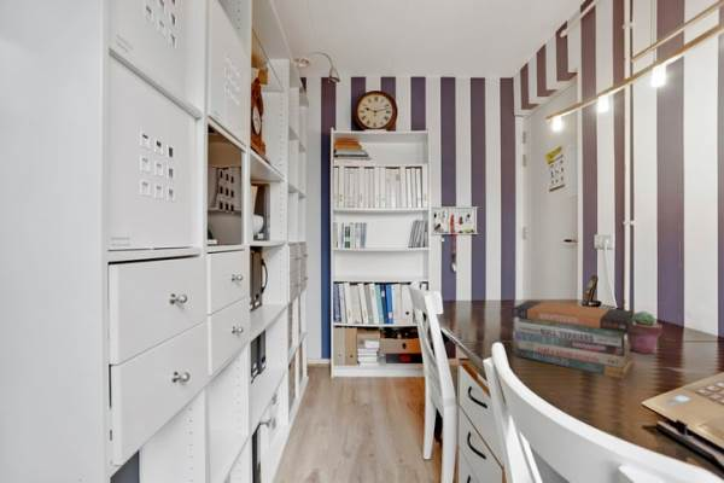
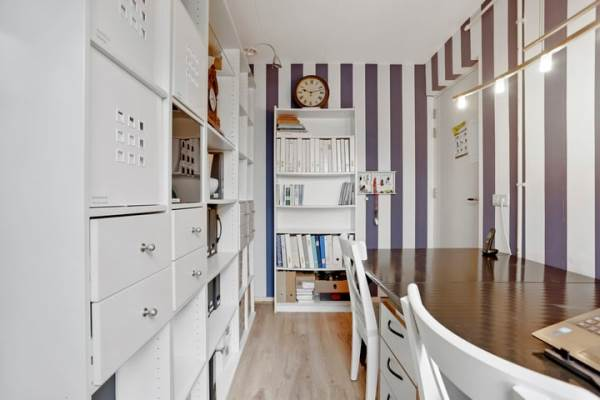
- book stack (570, 333)
- potted succulent (642, 331)
